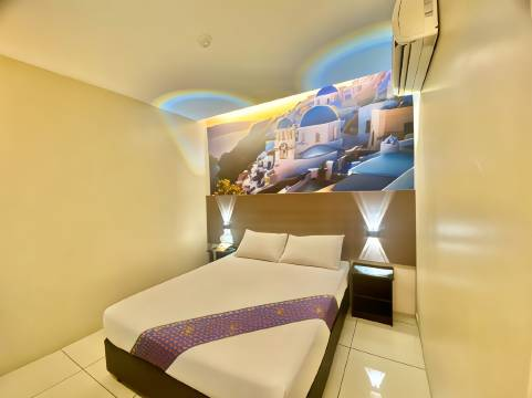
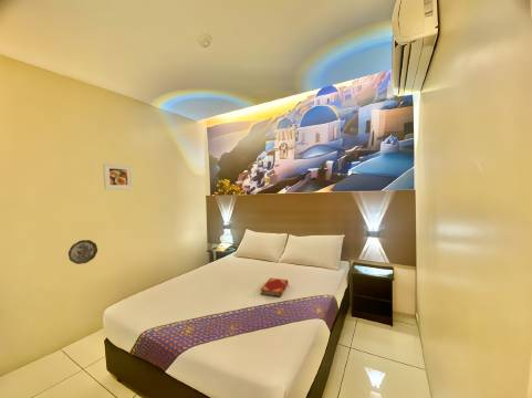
+ decorative plate (83, 251)
+ hardback book (274, 286)
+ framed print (118, 177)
